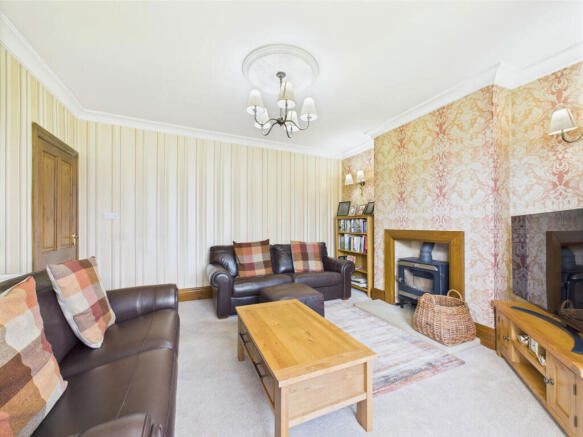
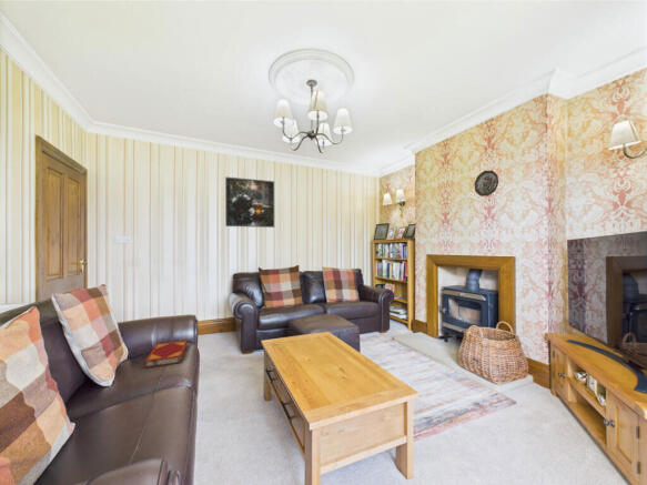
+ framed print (251, 202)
+ decorative plate (486, 183)
+ hardback book (168, 352)
